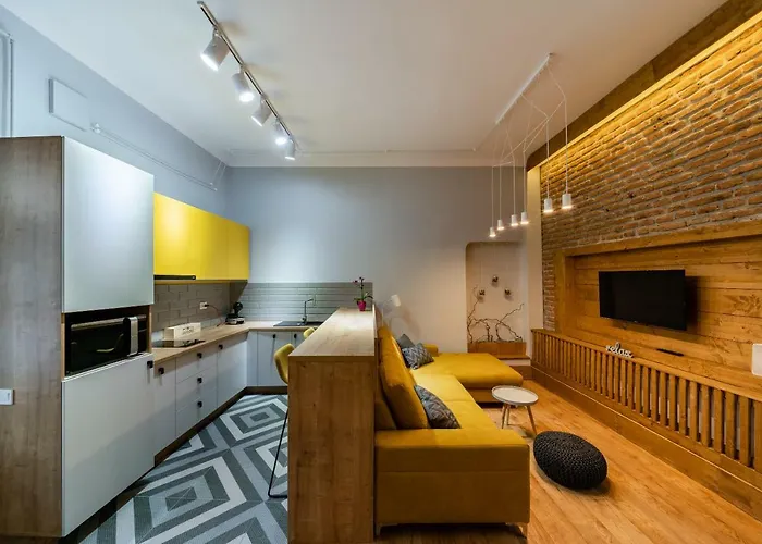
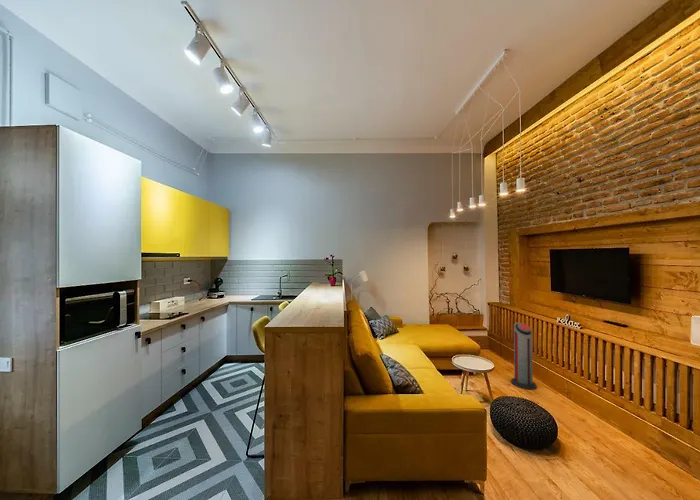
+ air purifier (523, 353)
